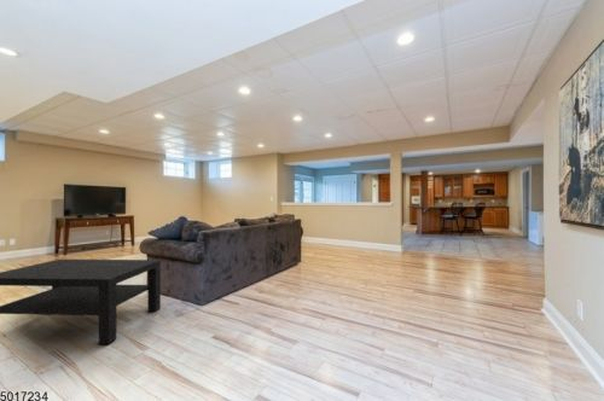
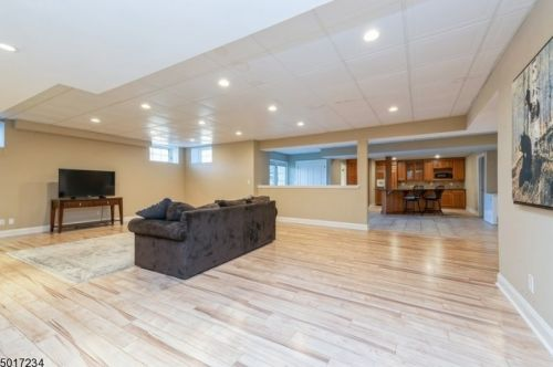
- coffee table (80, 295)
